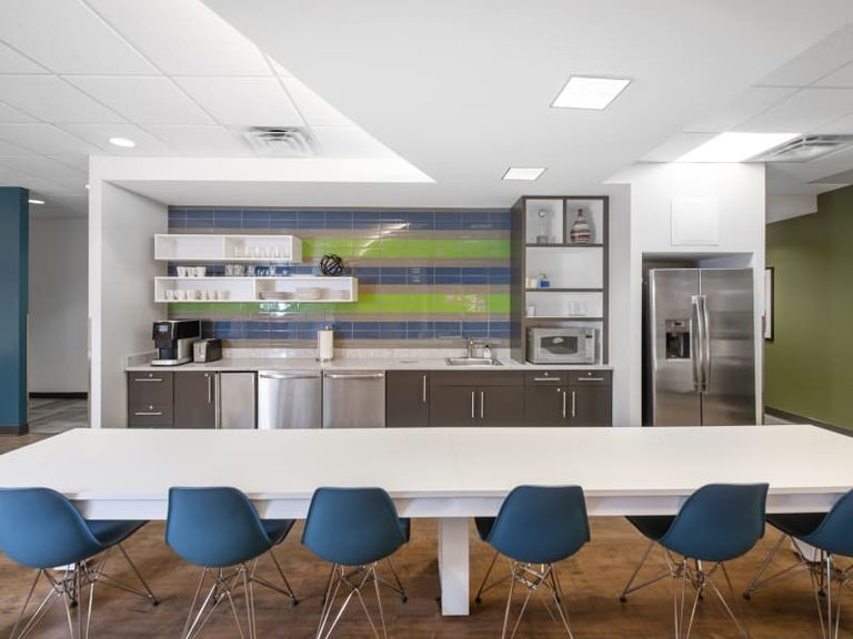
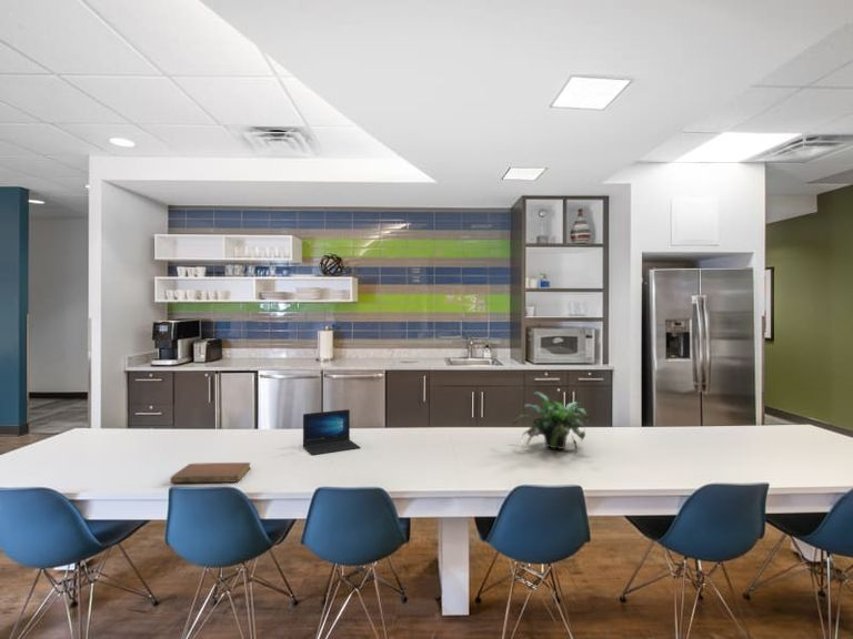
+ laptop (331, 430)
+ notebook (212, 471)
+ potted plant (553, 419)
